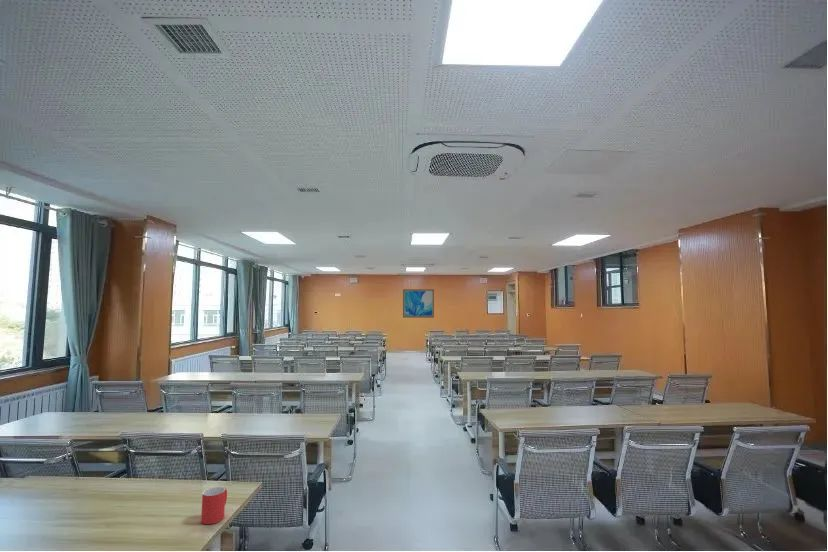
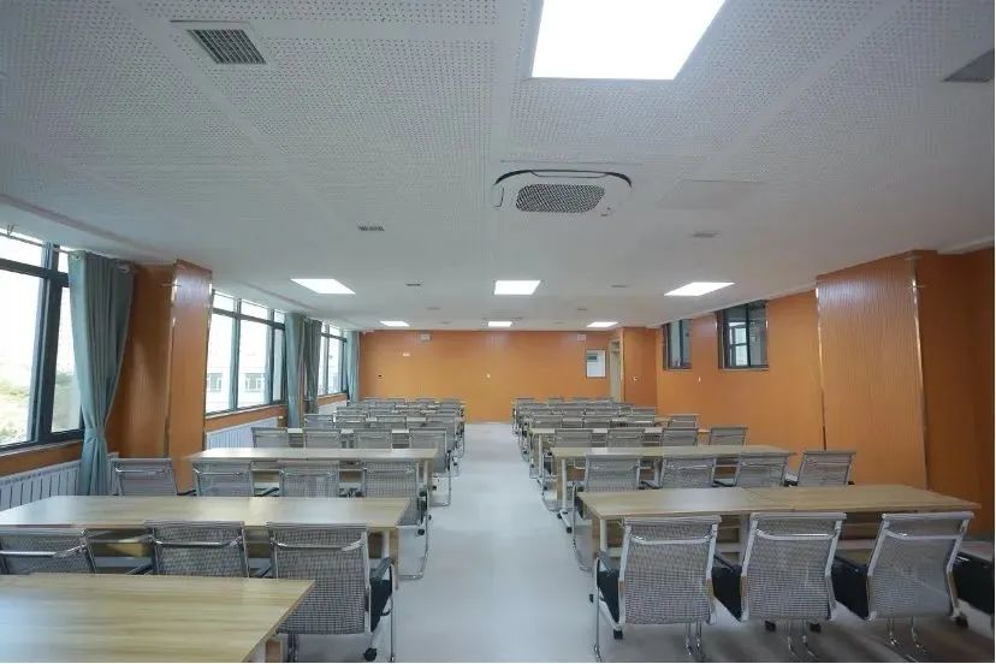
- mug (217, 502)
- wall art (418, 303)
